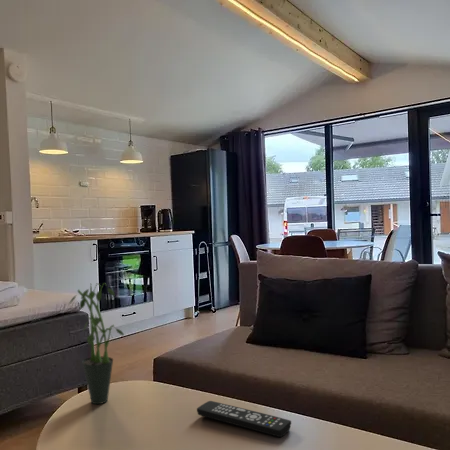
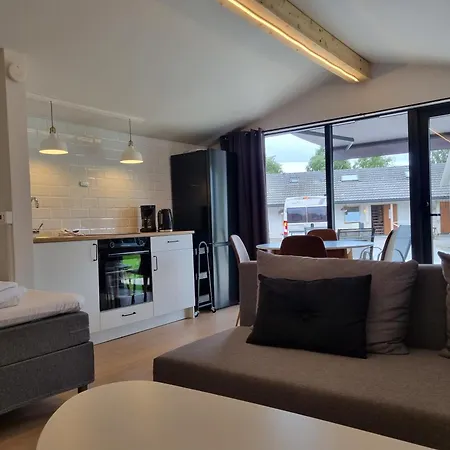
- remote control (242, 418)
- potted plant (96, 340)
